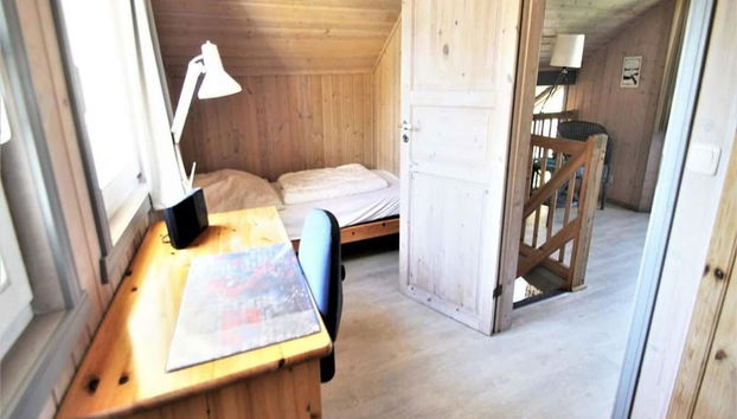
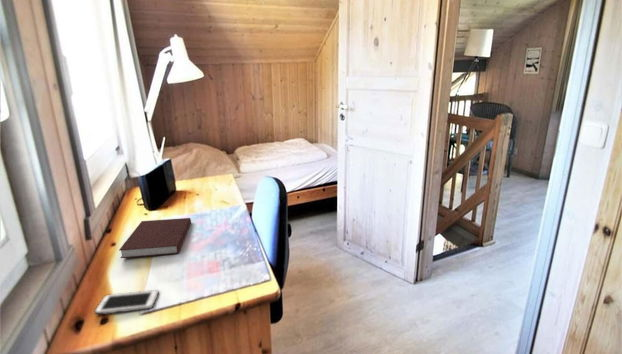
+ cell phone (128, 301)
+ notebook (159, 236)
